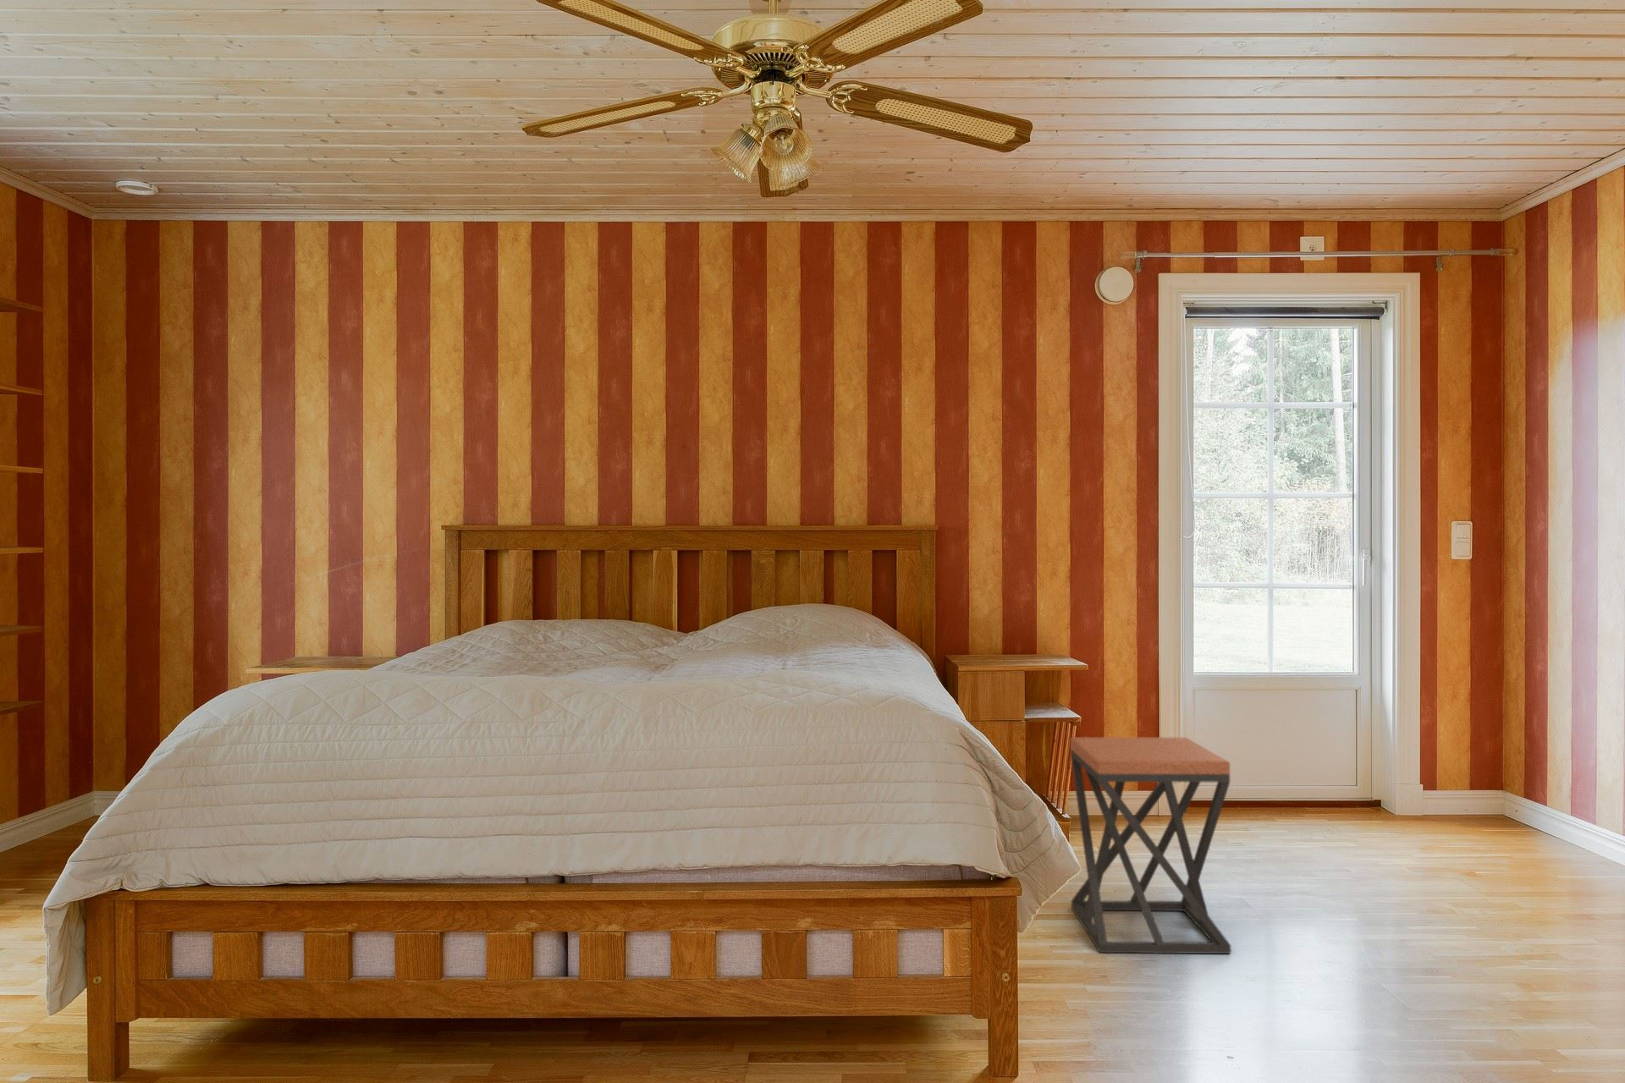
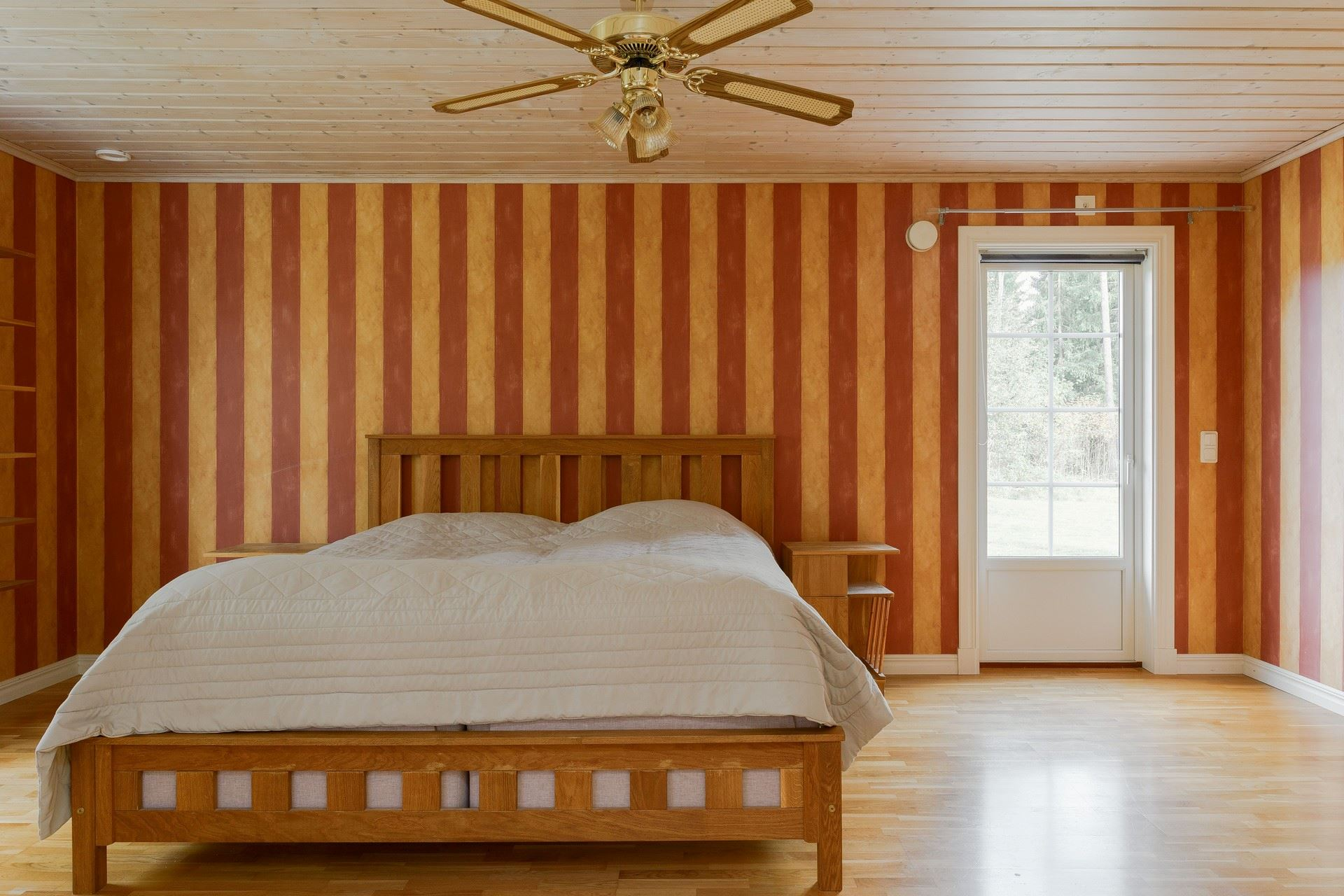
- stool (1145, 839)
